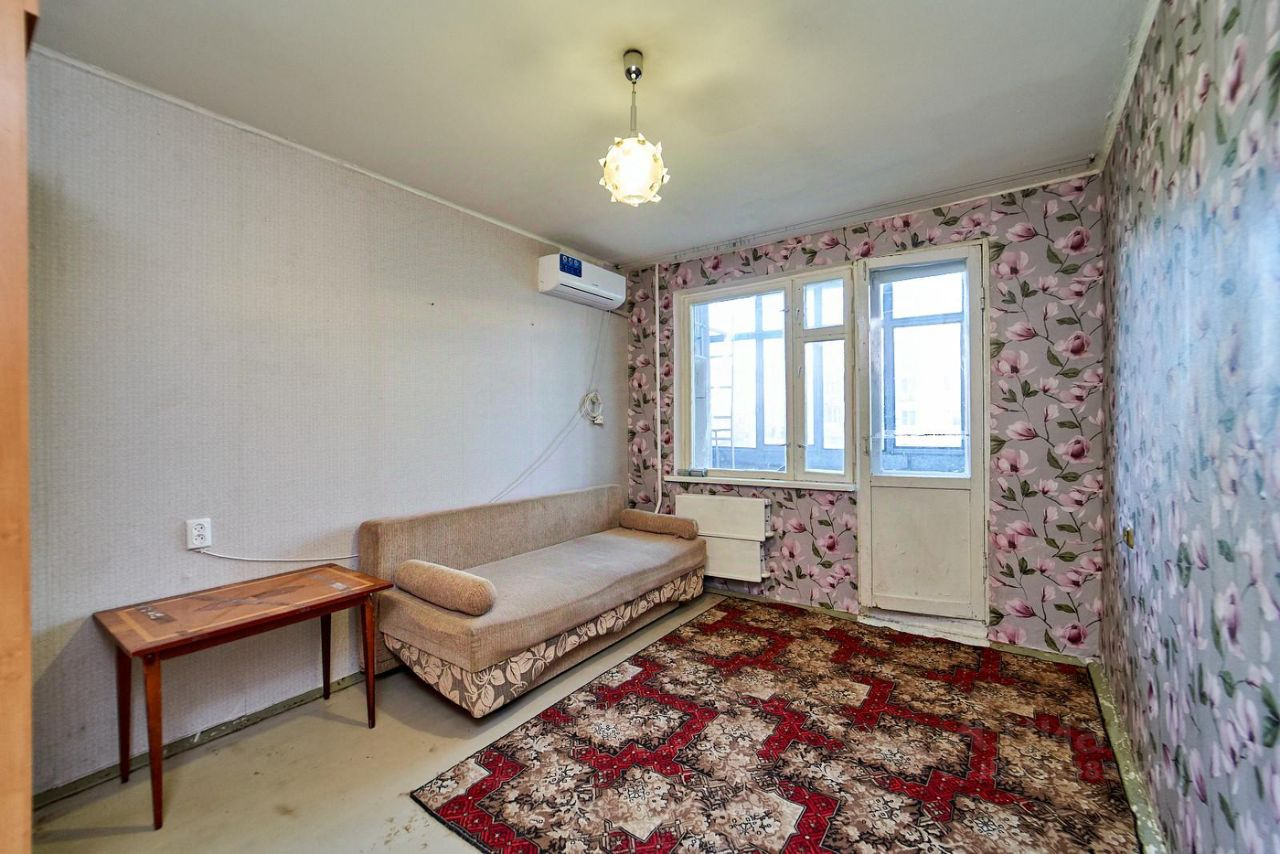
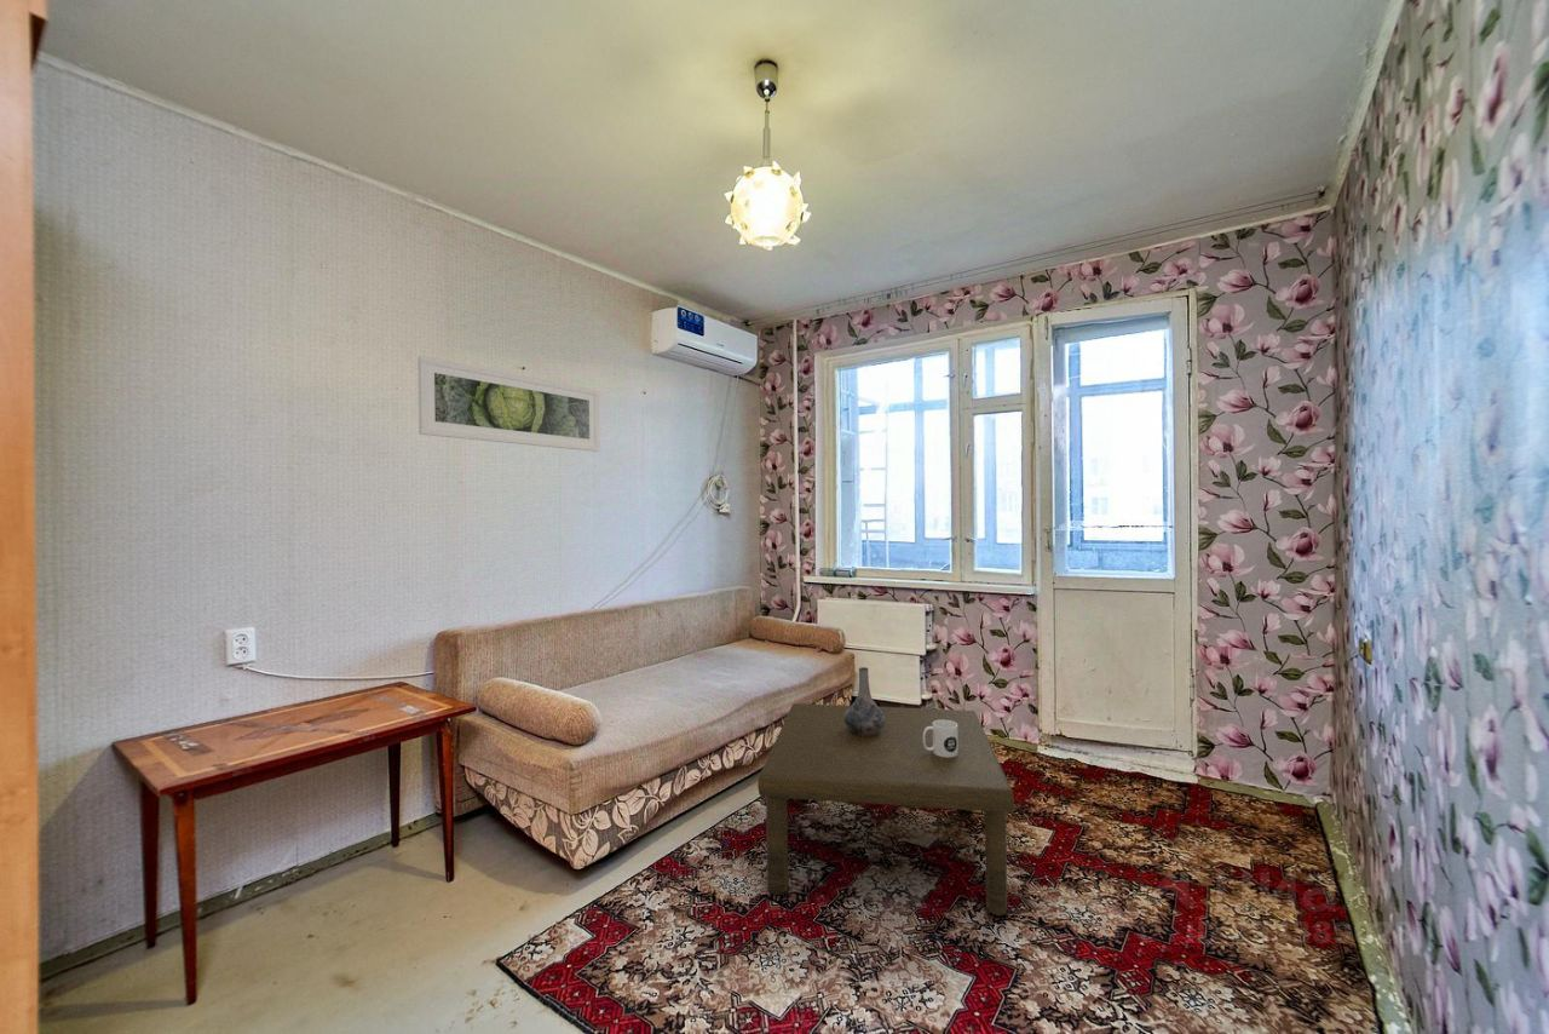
+ decorative vase (864, 699)
+ mug (939, 737)
+ coffee table (881, 792)
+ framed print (519, 409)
